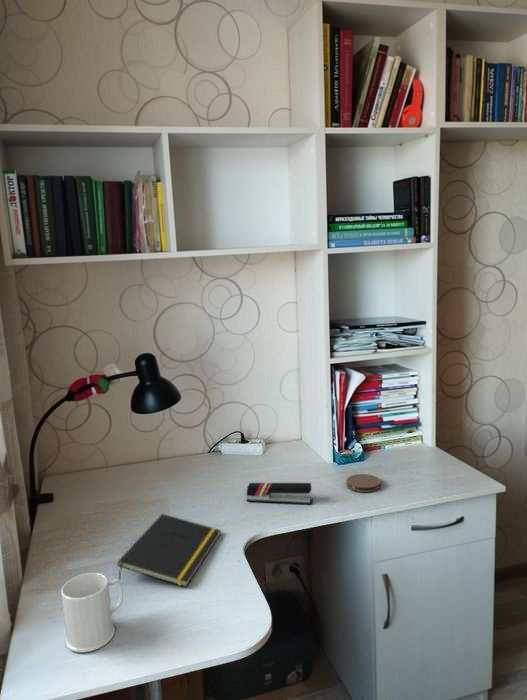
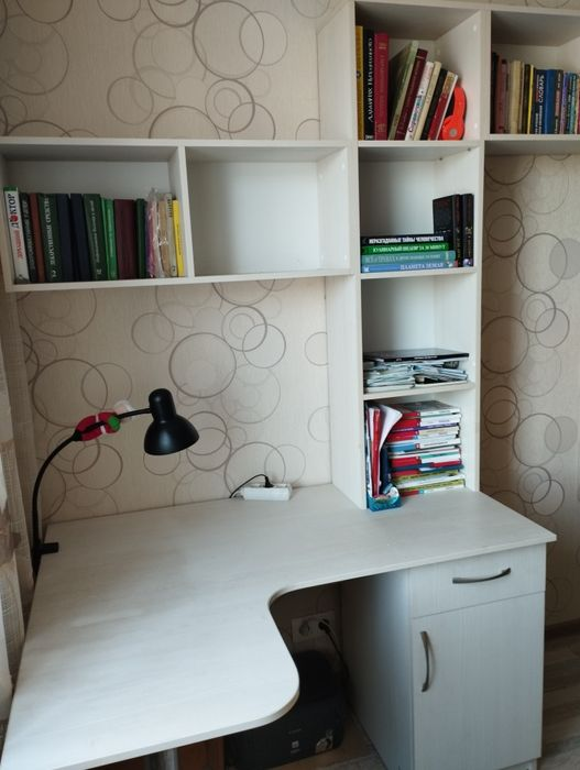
- notepad (172, 546)
- mug (93, 606)
- coaster (363, 482)
- stapler (279, 491)
